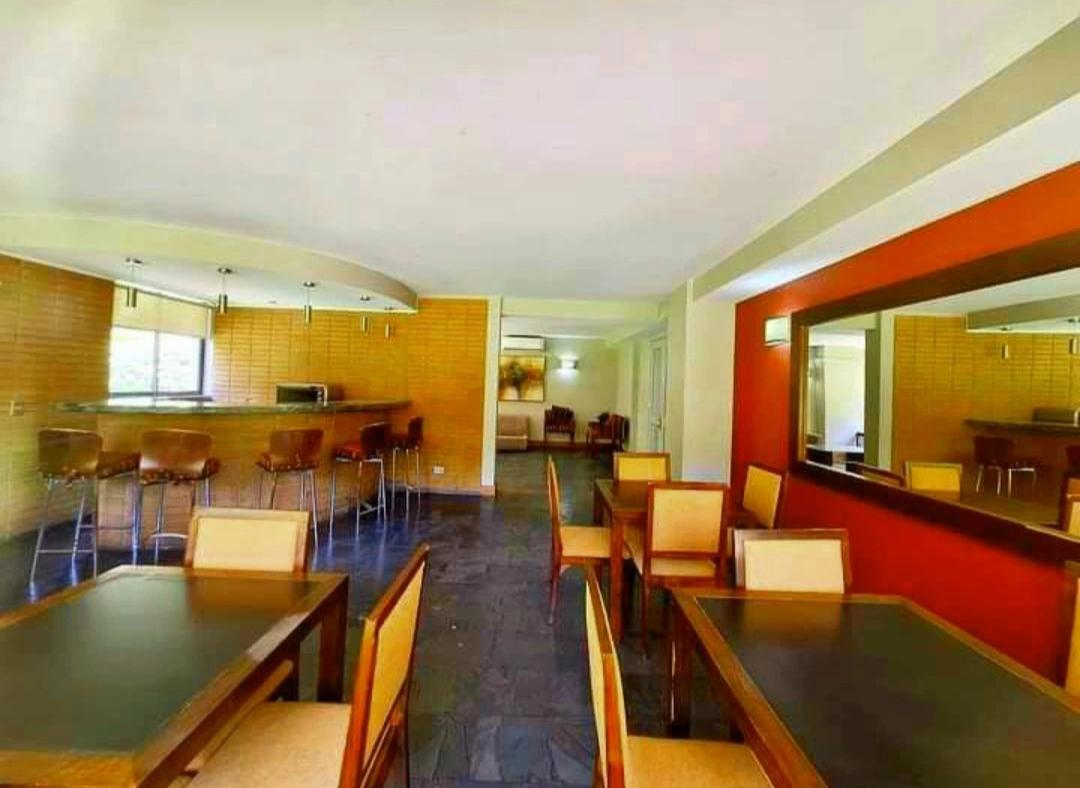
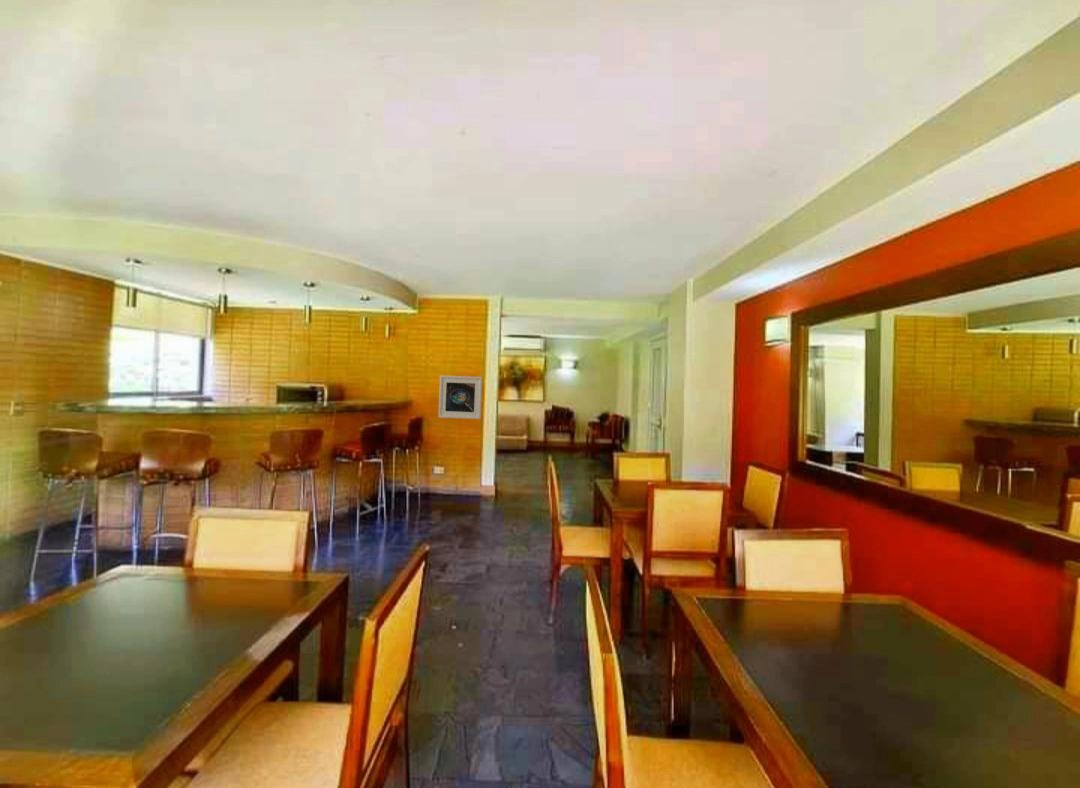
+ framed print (460, 397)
